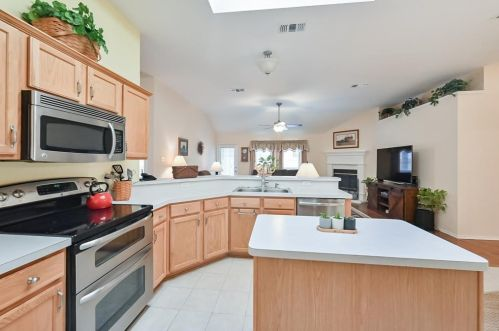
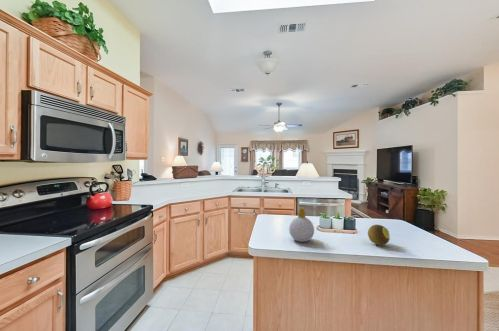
+ fruit (378, 234)
+ soap bottle (301, 224)
